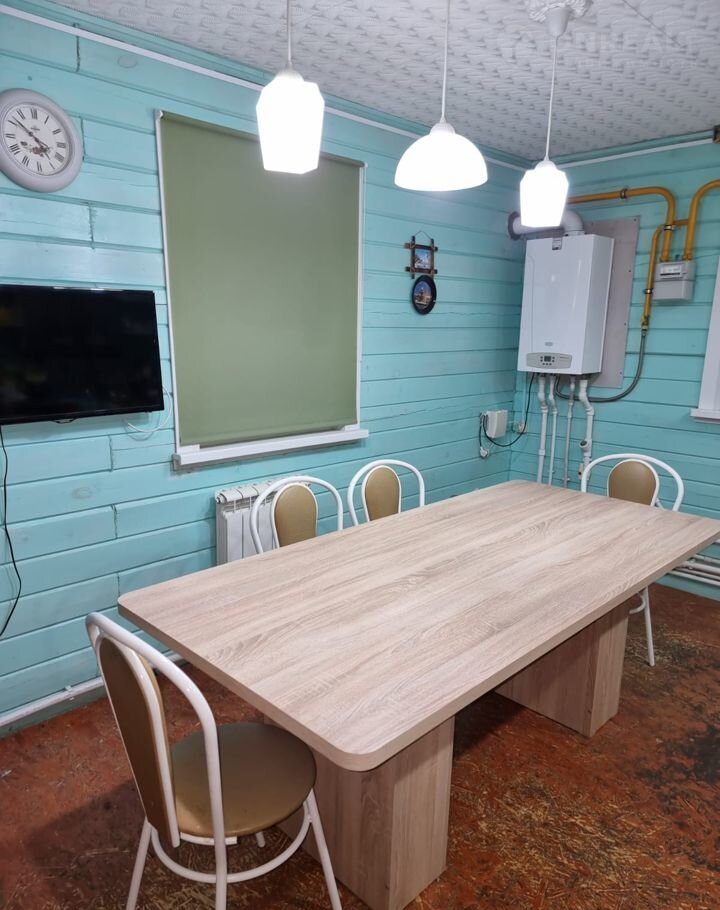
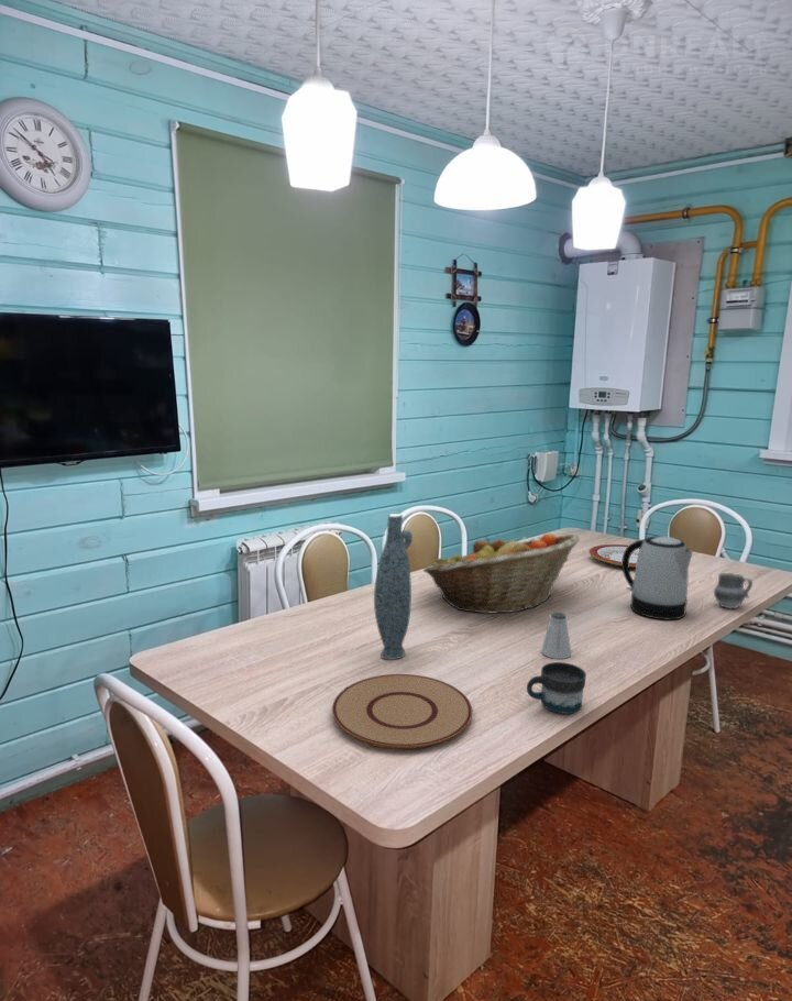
+ plate (629, 559)
+ fruit basket (503, 565)
+ cup (733, 590)
+ kettle (653, 572)
+ vase (394, 585)
+ plate (402, 710)
+ saltshaker (557, 632)
+ mug (559, 690)
